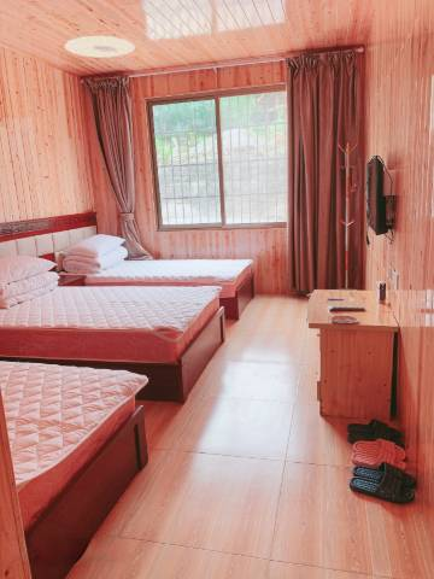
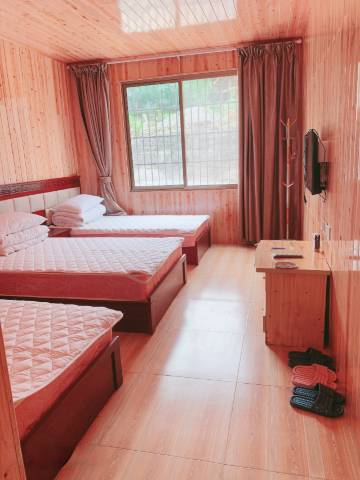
- ceiling light (99, 43)
